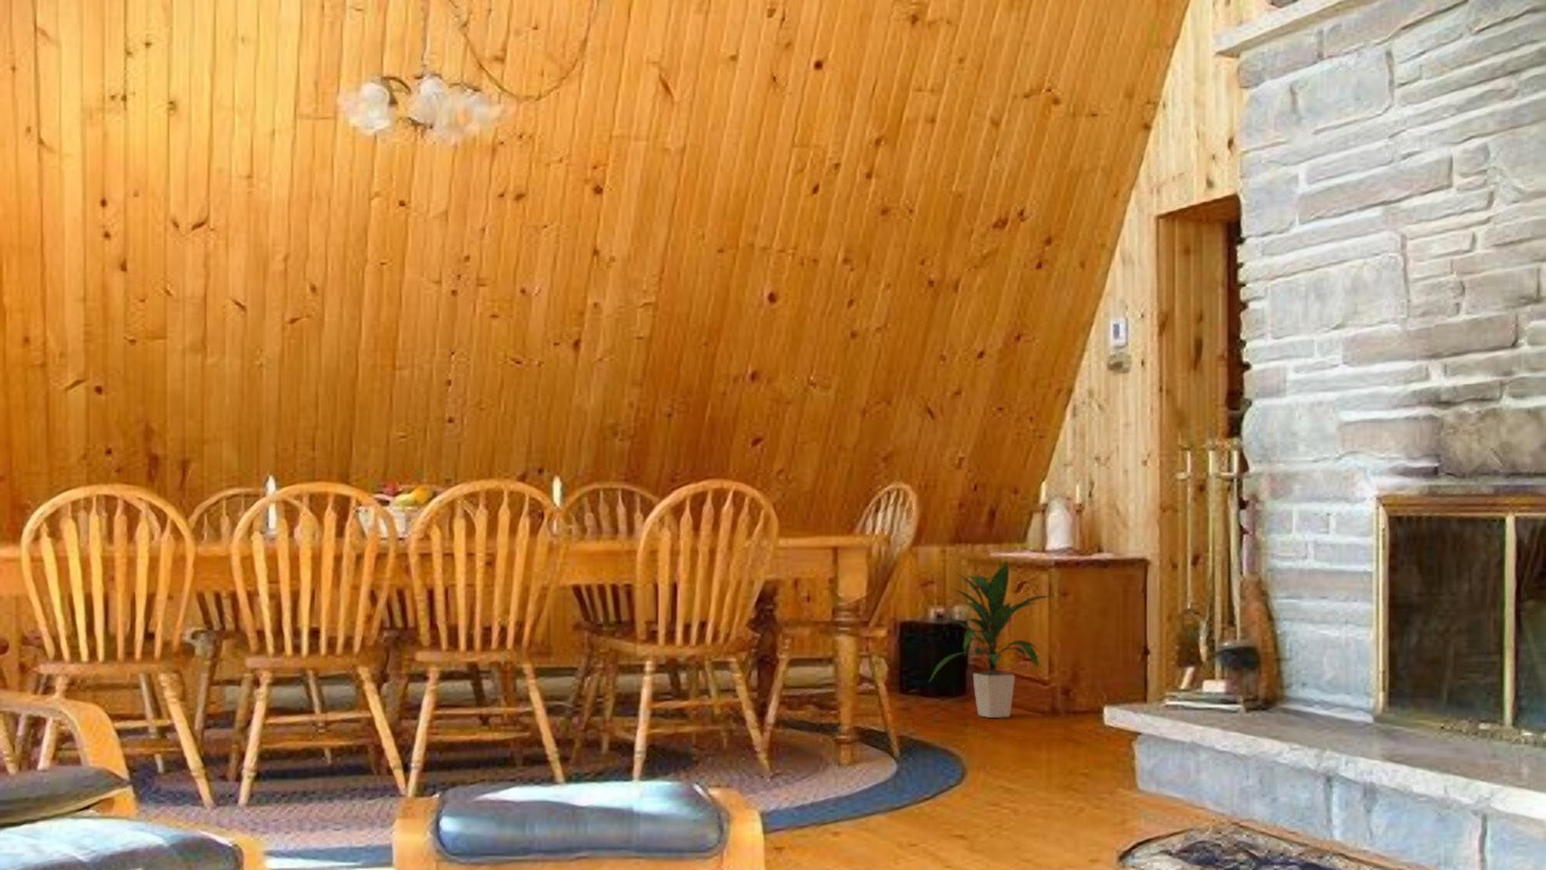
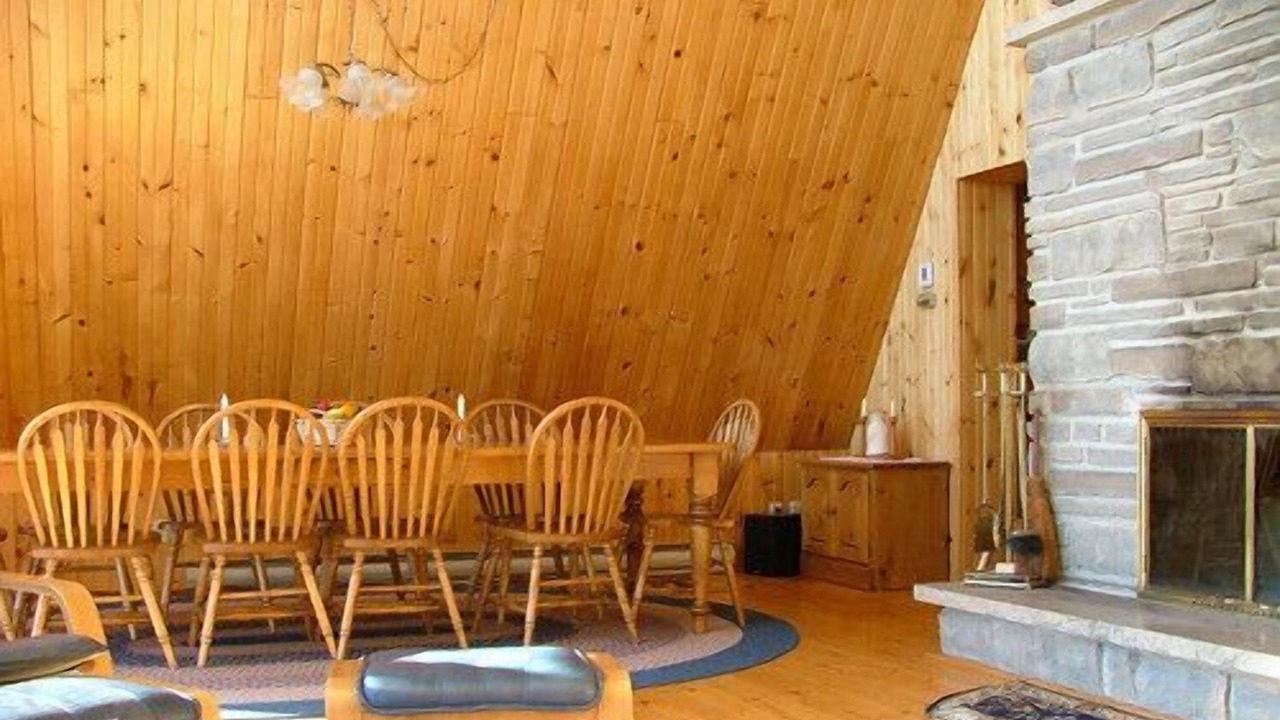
- indoor plant (988, 637)
